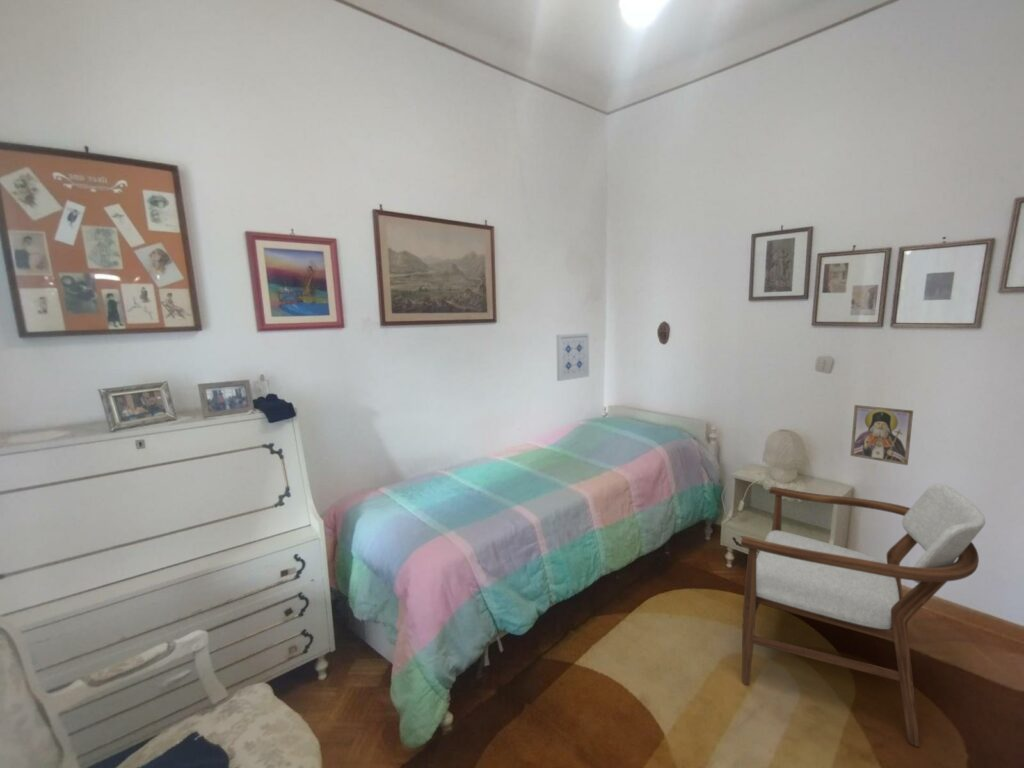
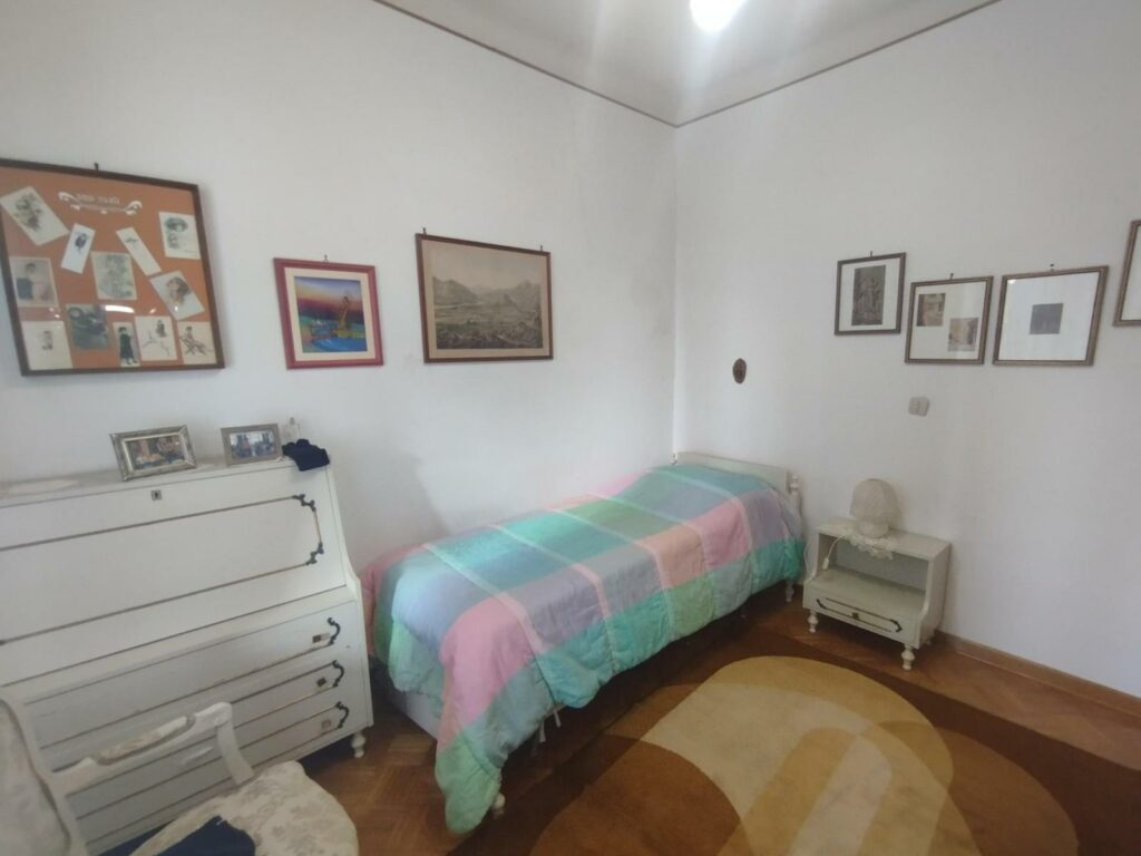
- religious icon (880, 434)
- wall art (573, 356)
- armchair (850, 580)
